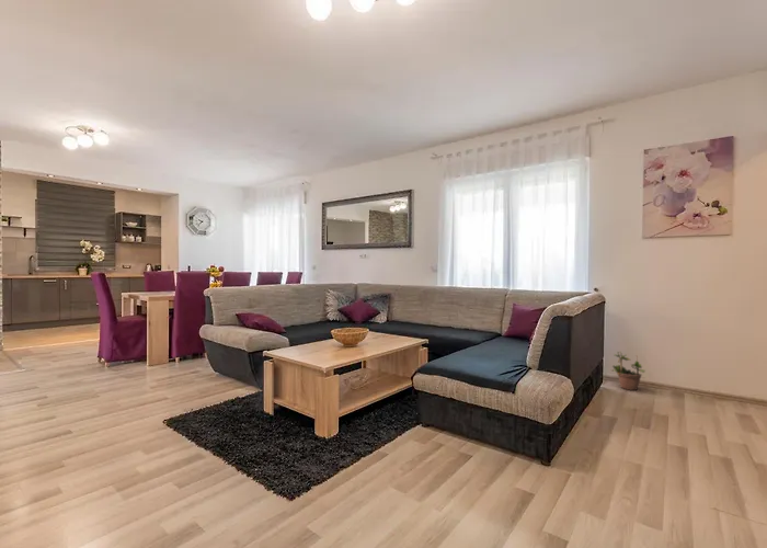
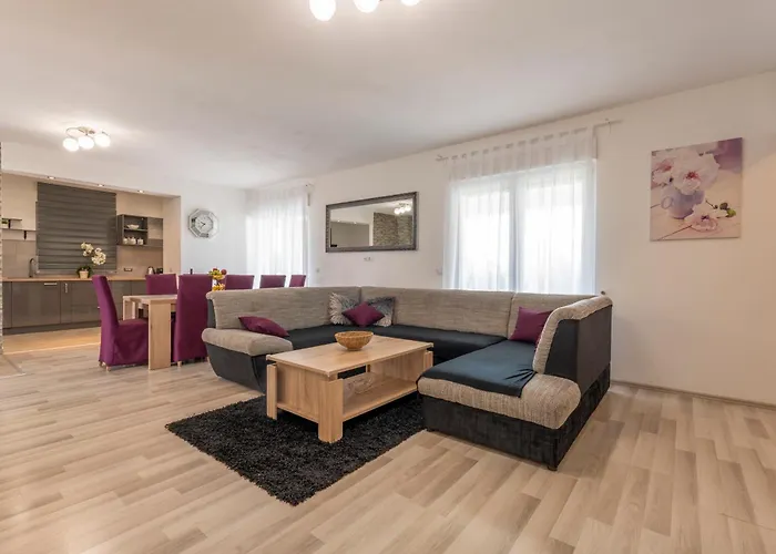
- potted plant (628, 369)
